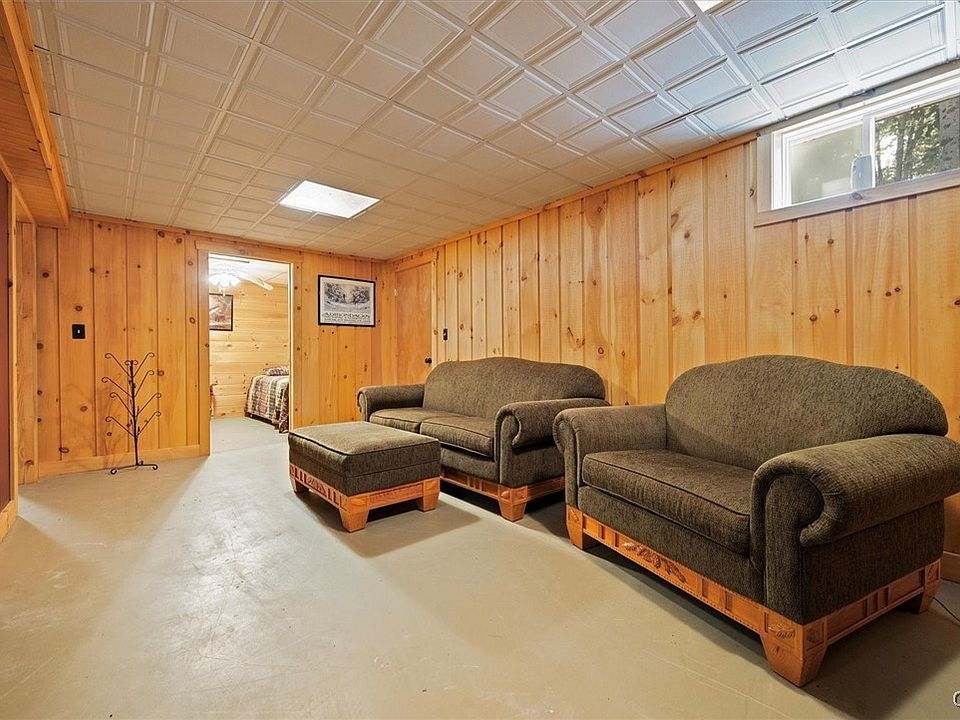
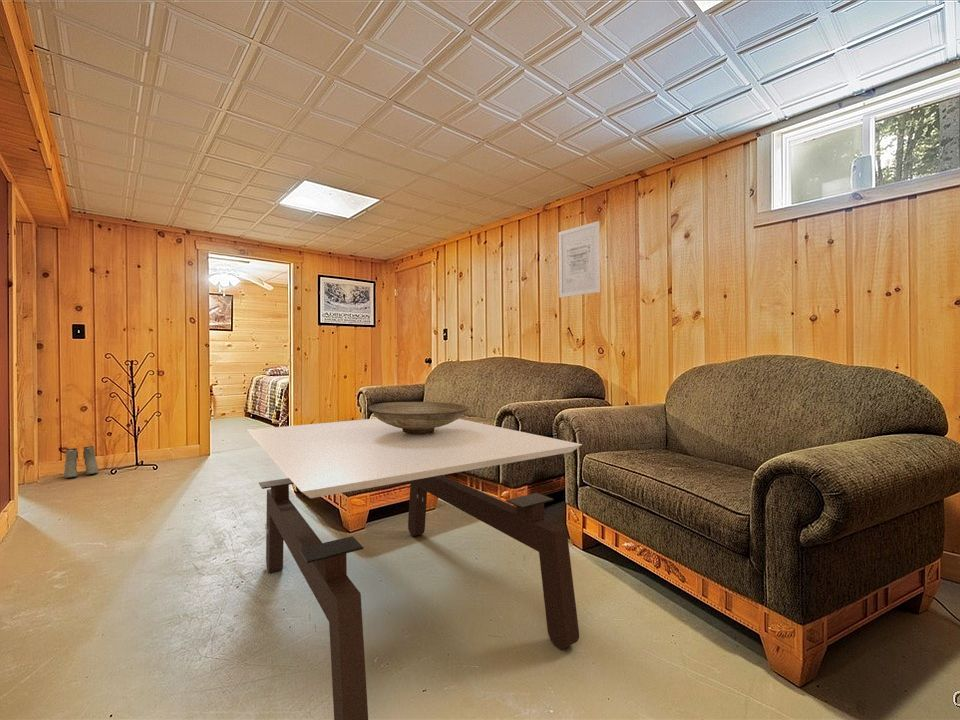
+ decorative bowl (418, 418)
+ wall art (578, 261)
+ boots (83, 460)
+ coffee table (408, 518)
